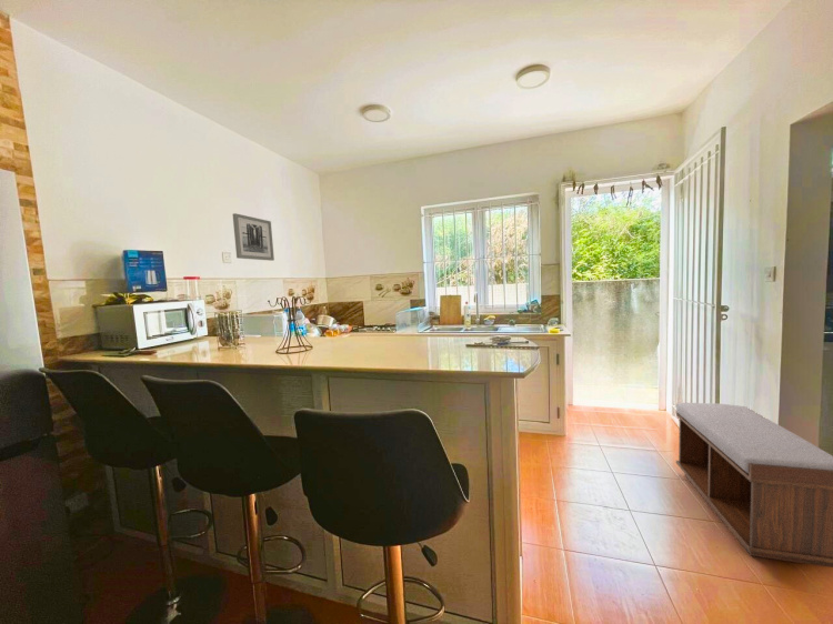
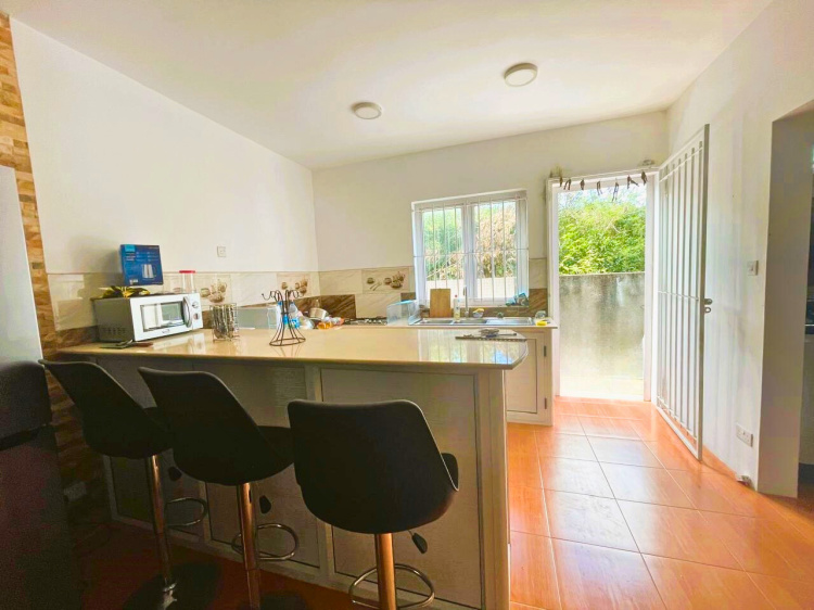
- wall art (254, 238)
- bench (746, 469)
